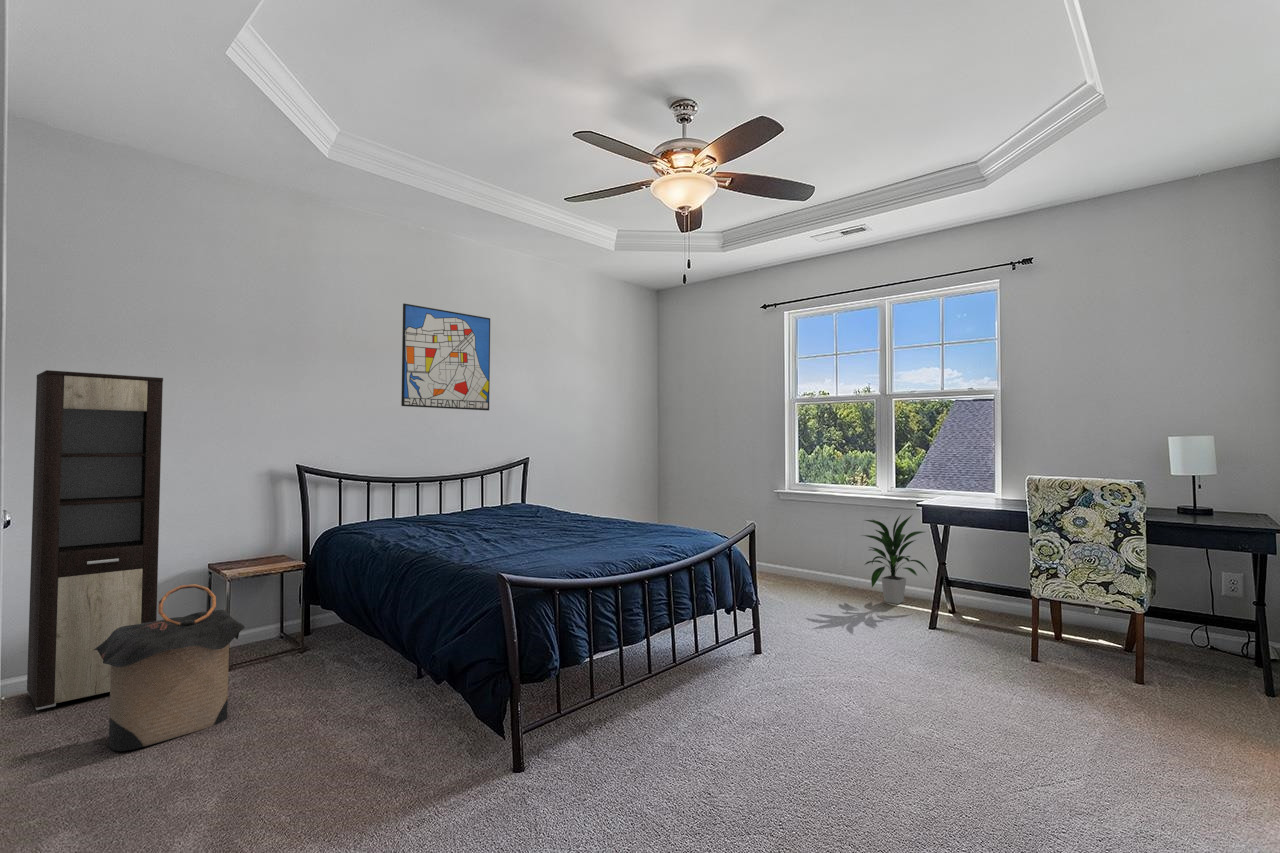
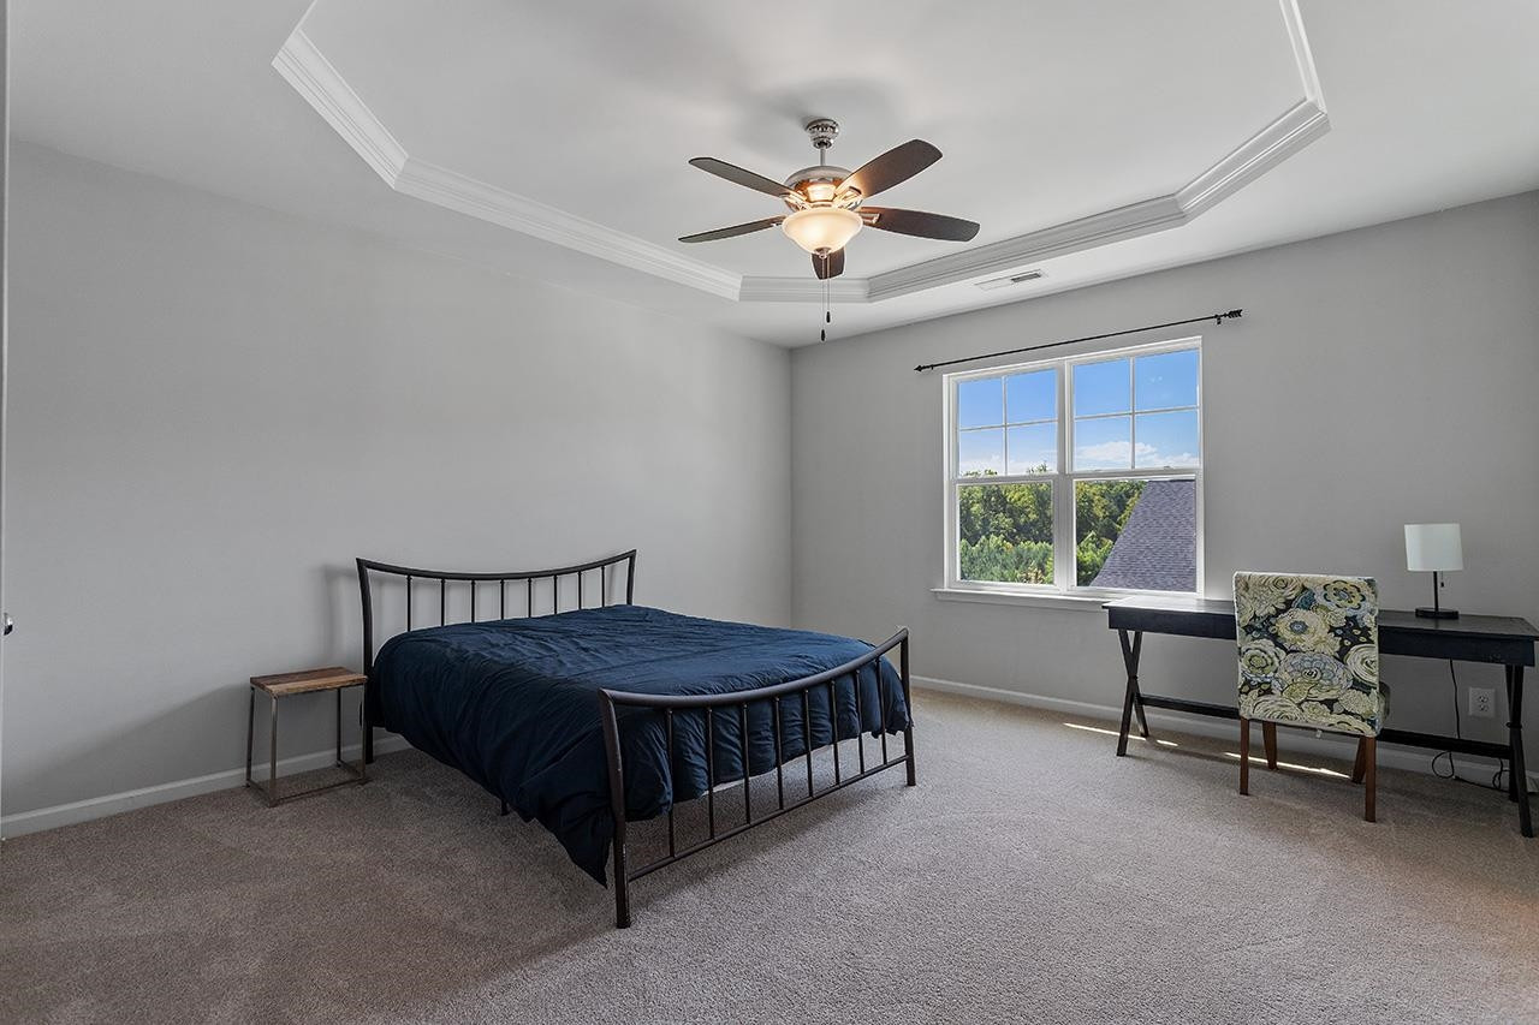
- indoor plant (890, 557)
- cabinet (96, 531)
- wall art (448, 359)
- laundry hamper (171, 660)
